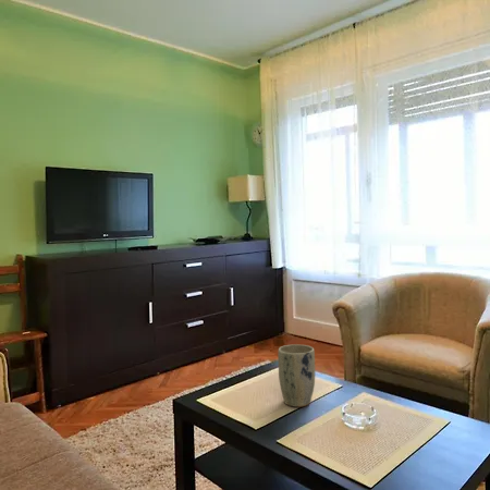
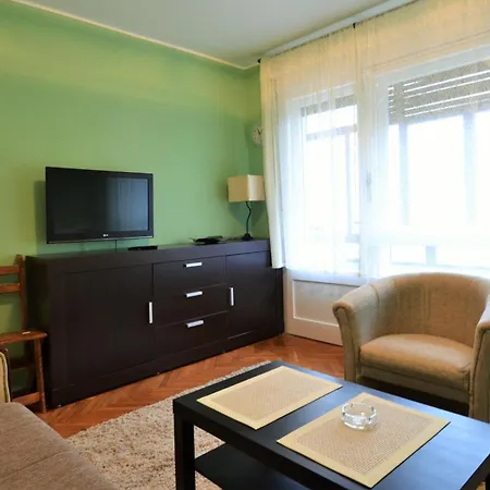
- plant pot (296, 375)
